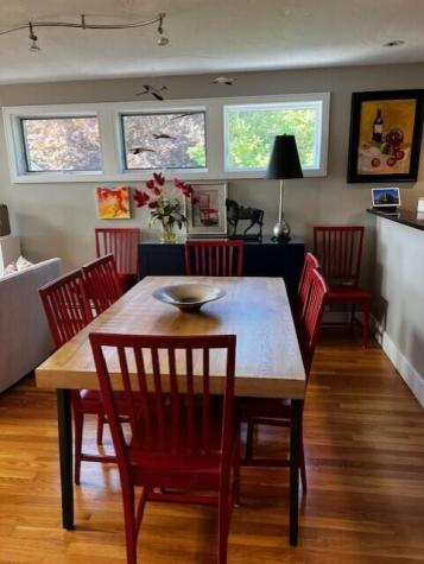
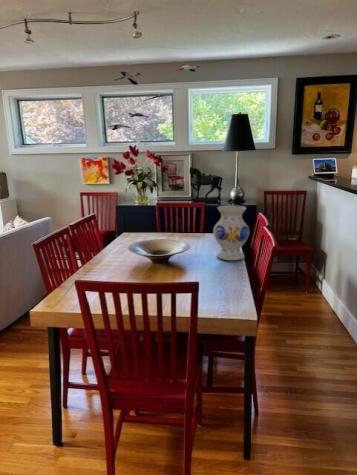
+ vase (231, 232)
